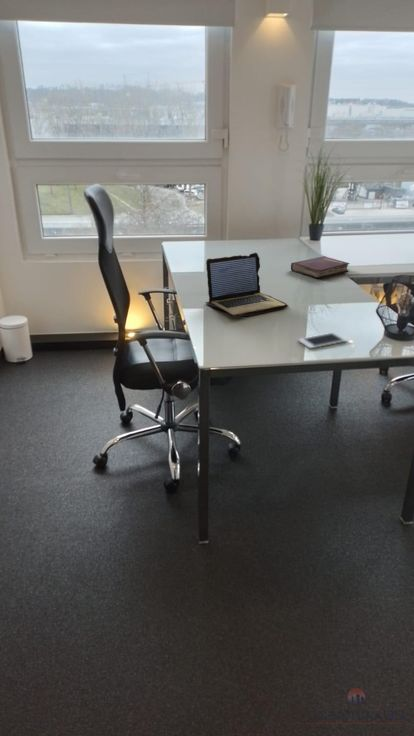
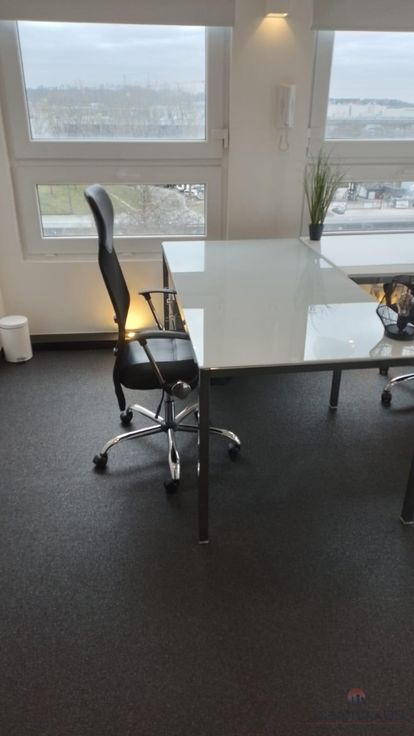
- cell phone (322, 340)
- hardback book (319, 266)
- laptop (247, 284)
